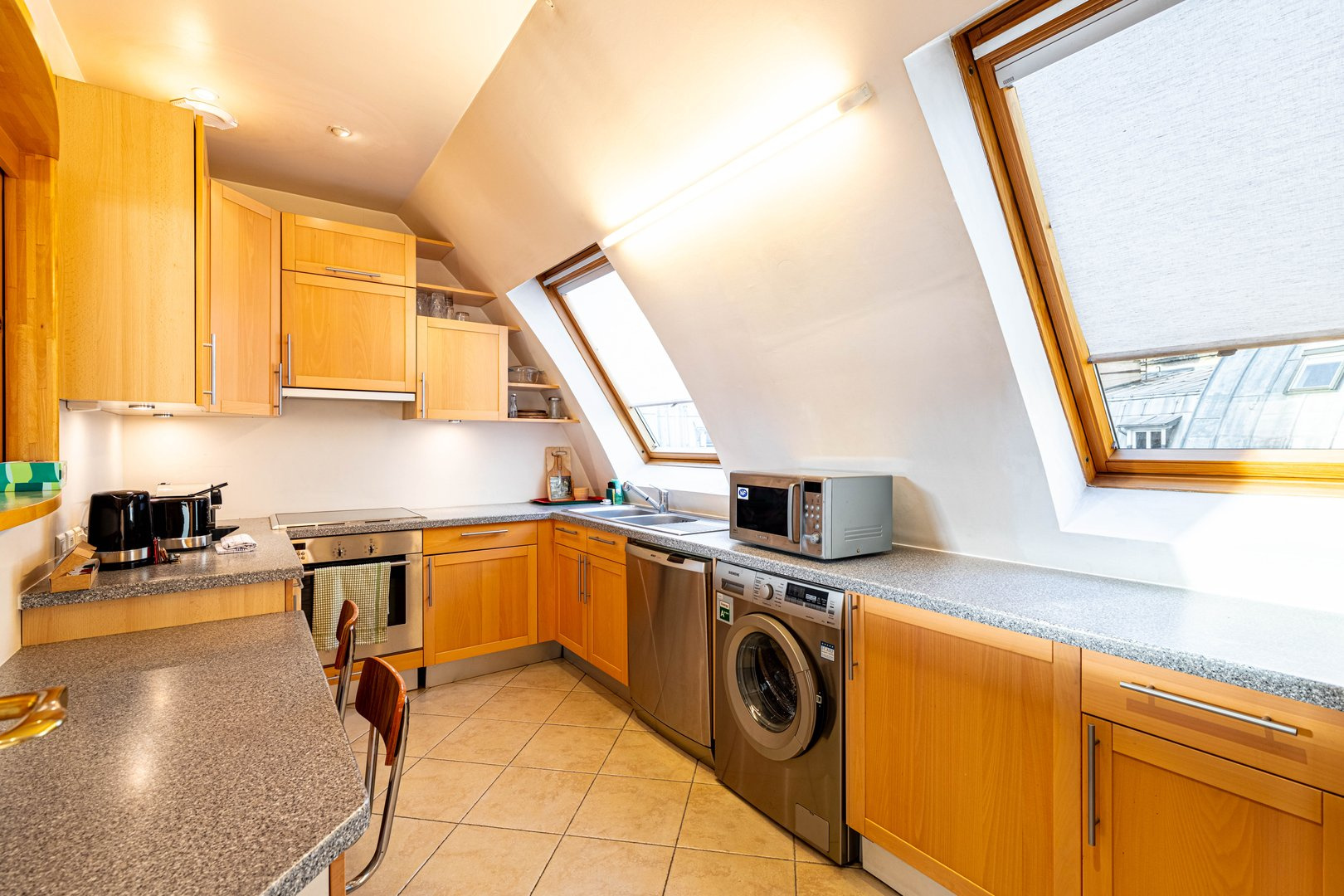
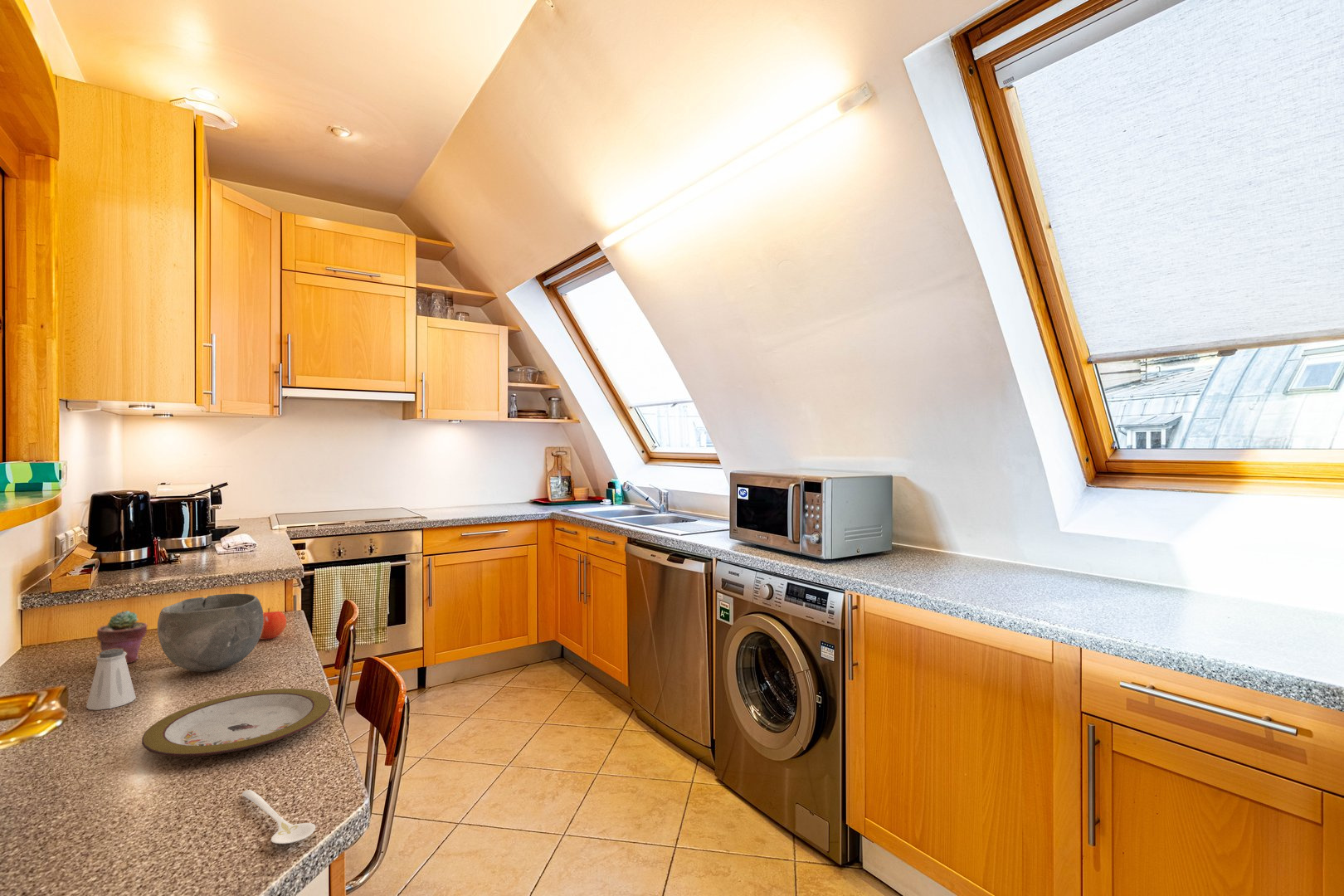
+ potted succulent (122, 636)
+ apple (269, 622)
+ bowl (212, 635)
+ plate (242, 723)
+ saltshaker (111, 676)
+ stirrer (272, 813)
